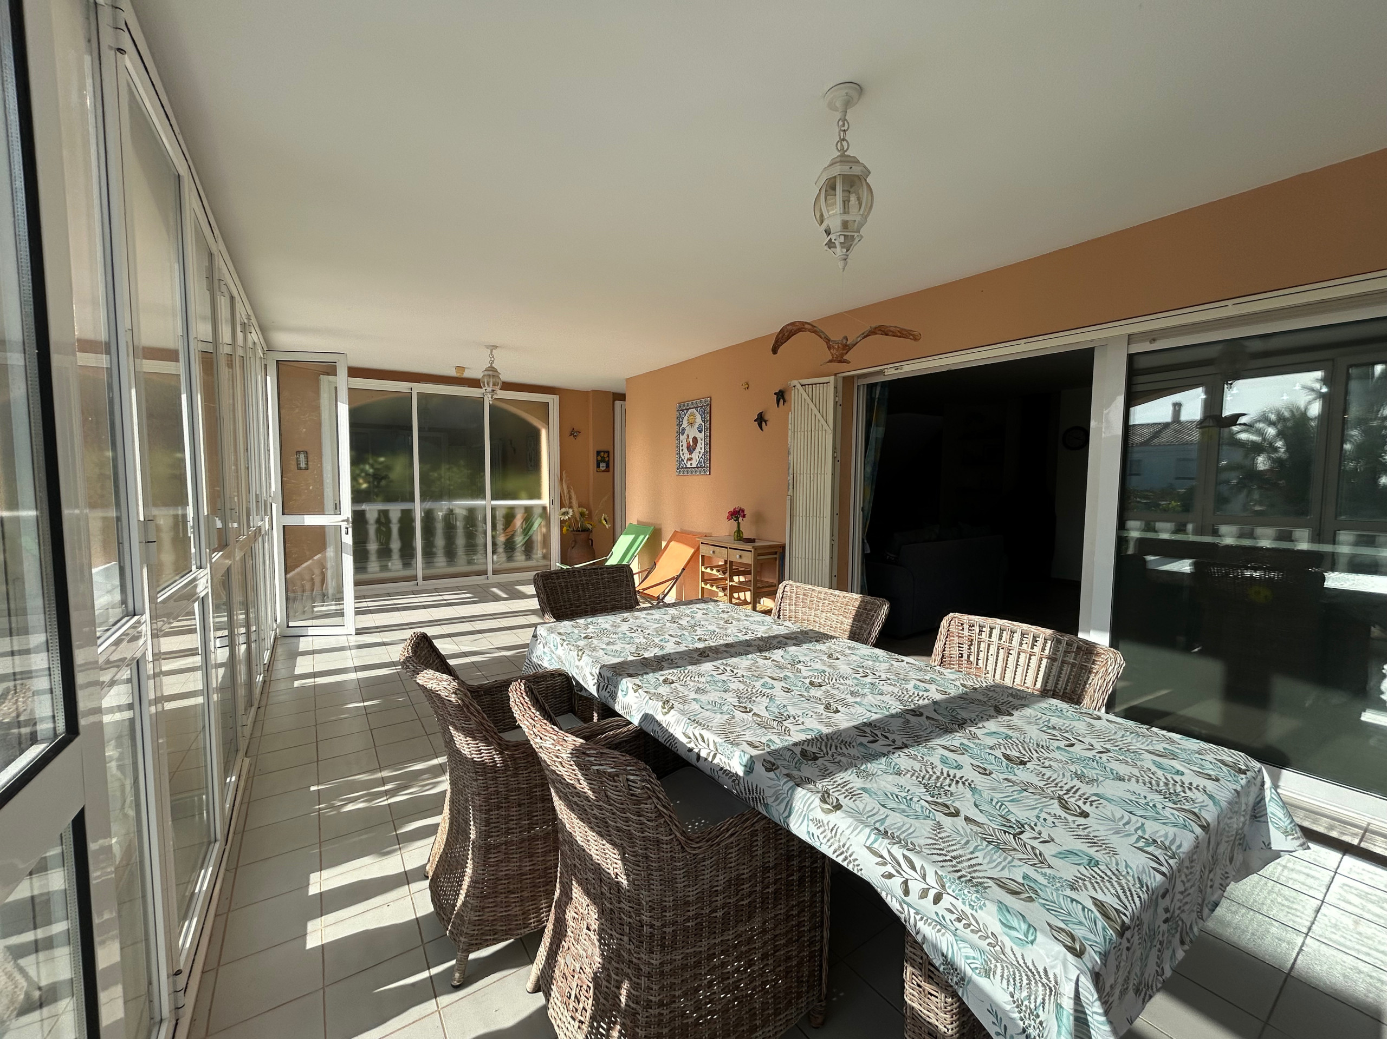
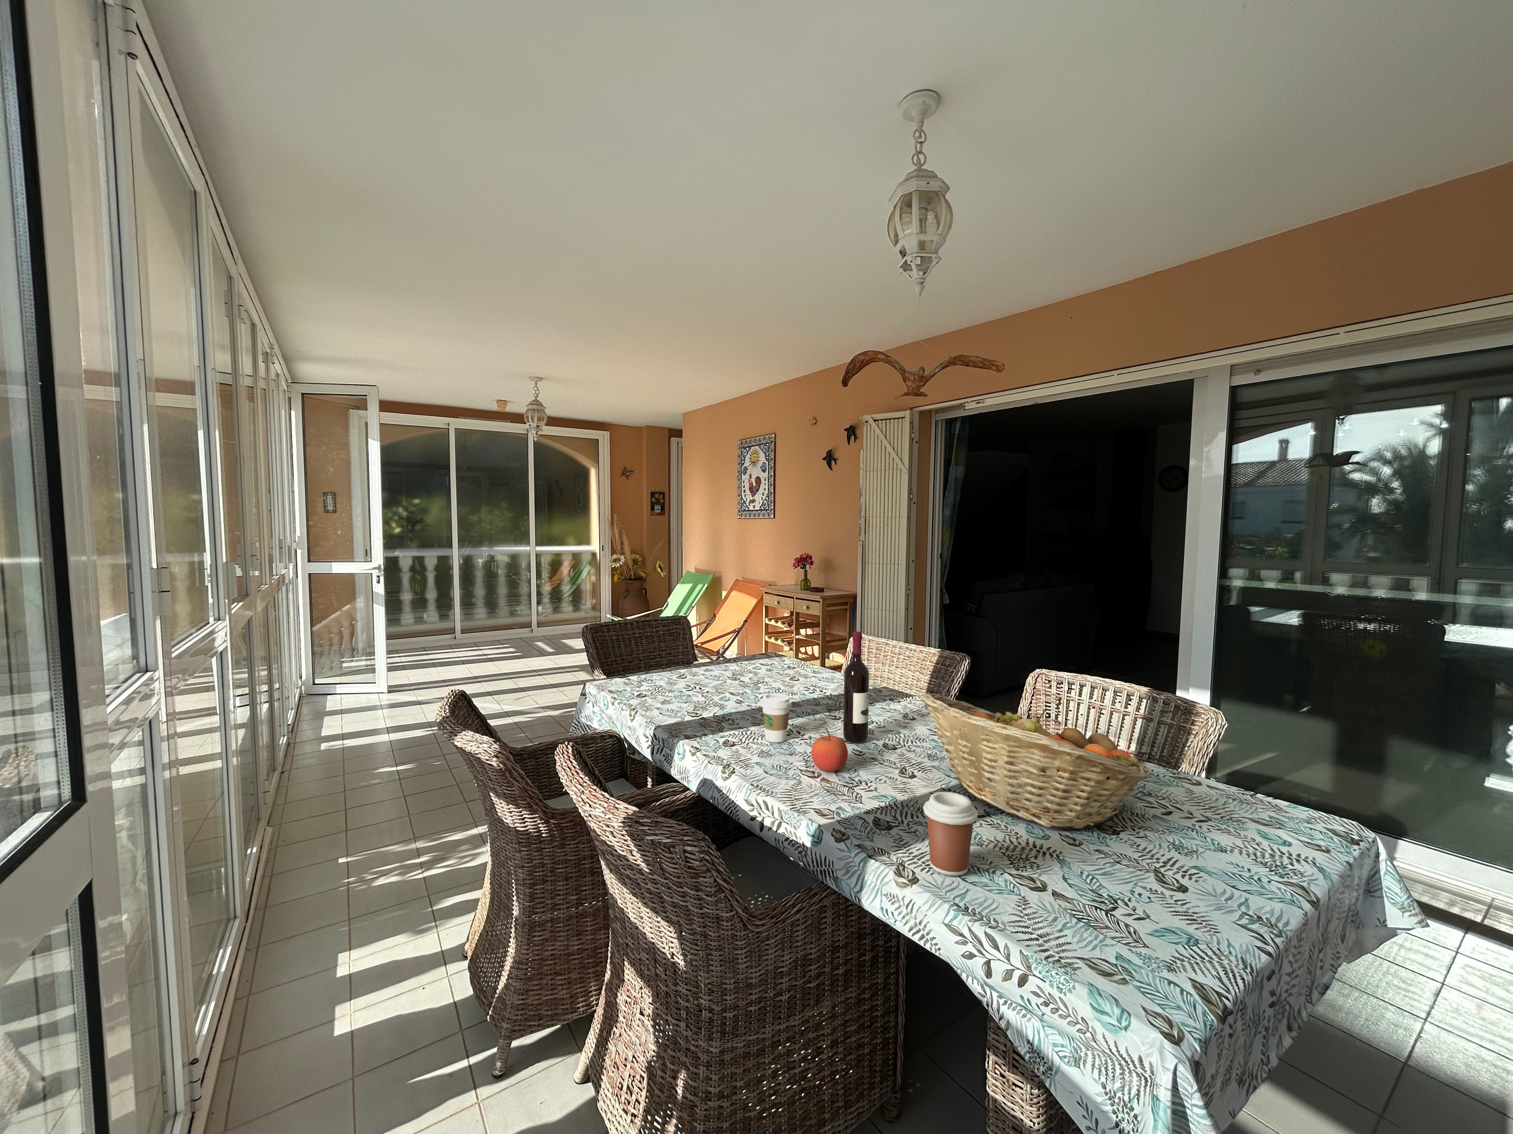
+ apple (830, 749)
+ coffee cup (949, 833)
+ fruit basket (1023, 748)
+ coffee cup (776, 717)
+ wine bottle (857, 686)
